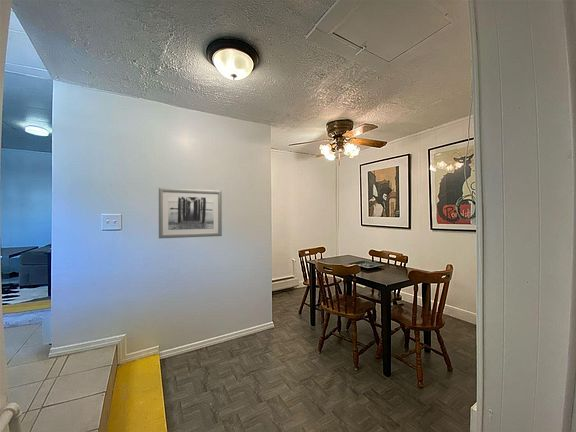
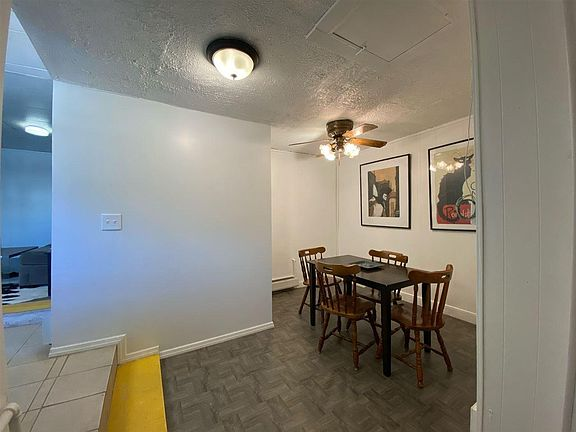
- wall art (191, 213)
